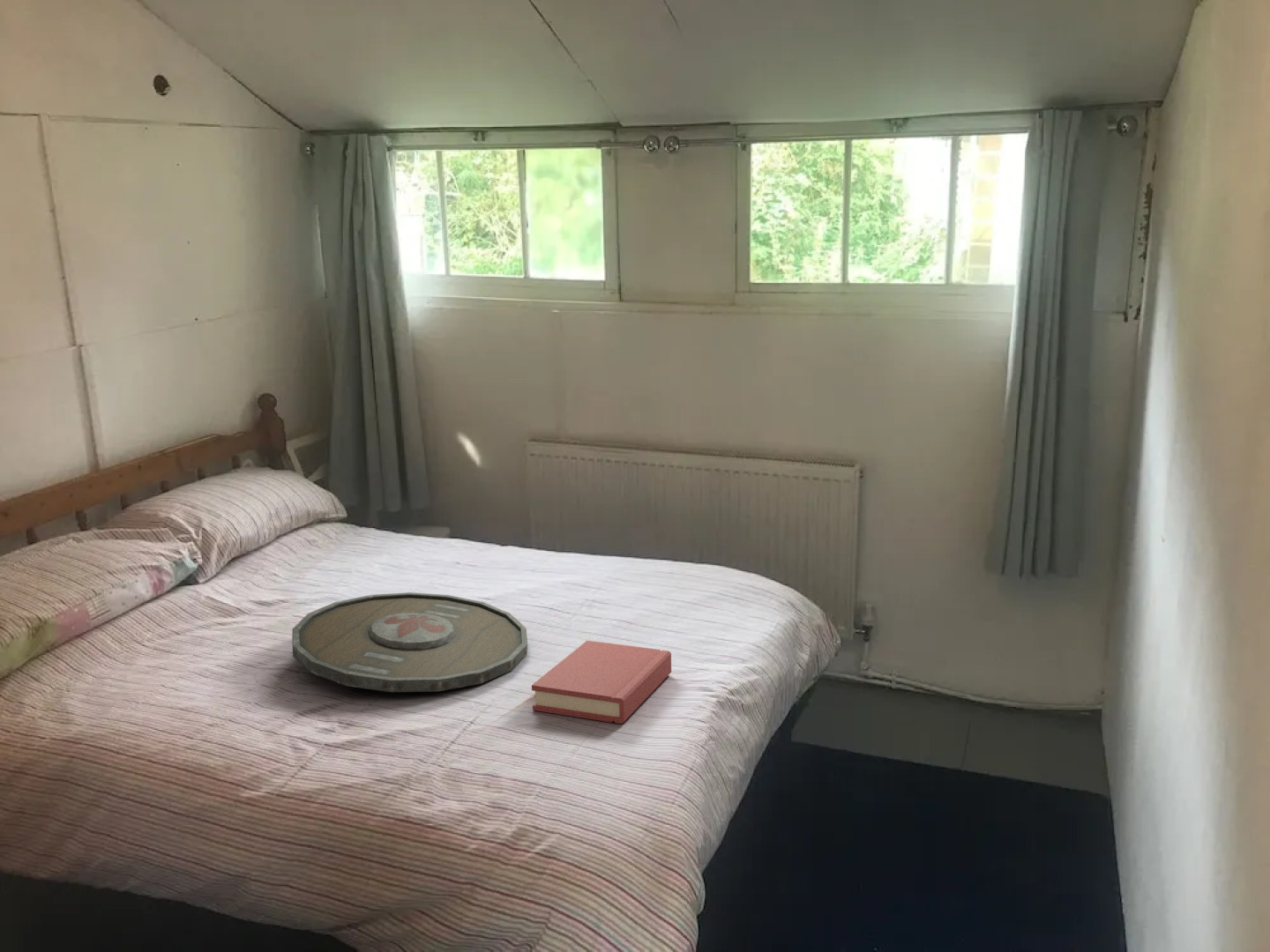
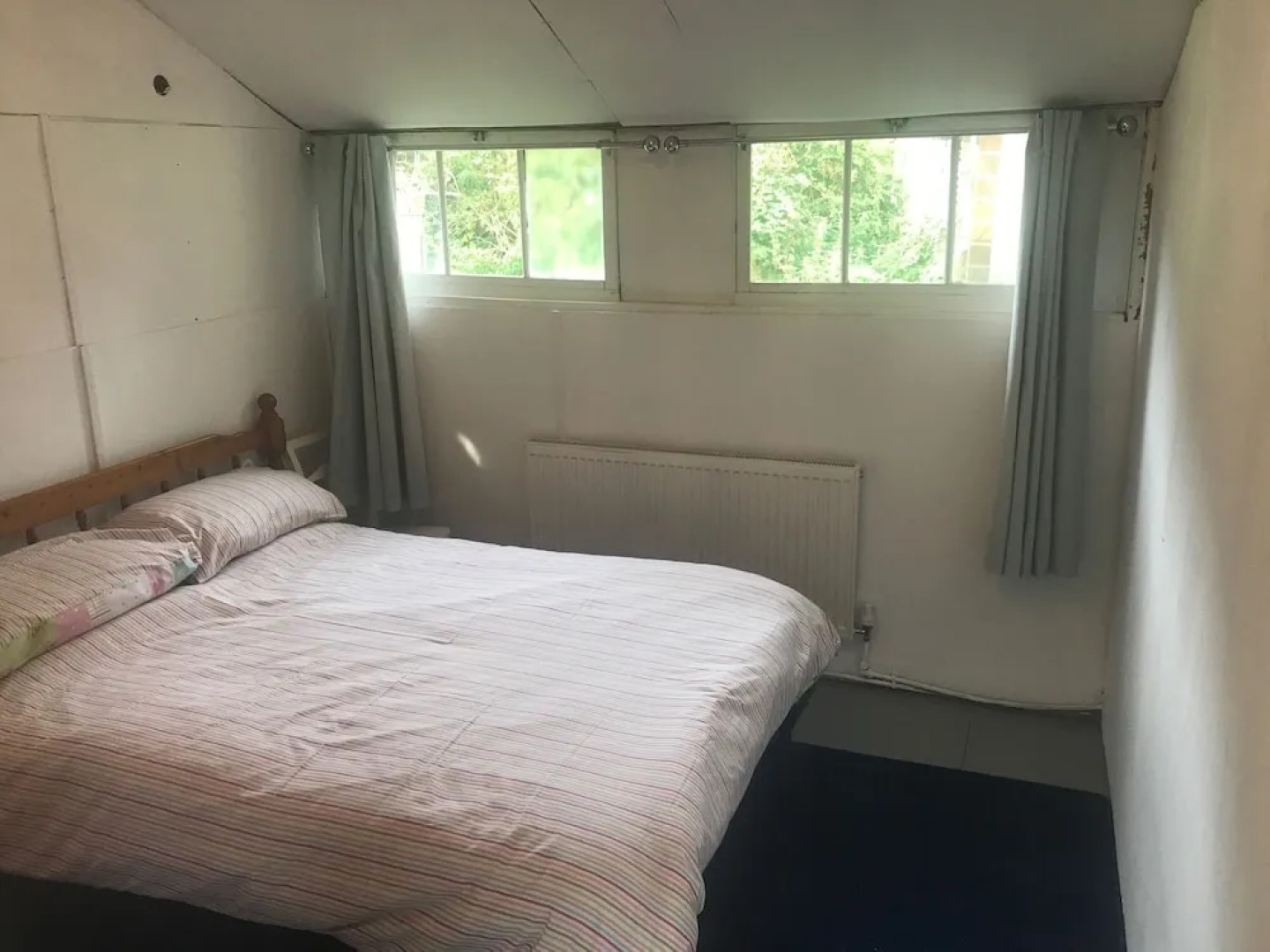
- serving tray (411, 637)
- hardback book (604, 679)
